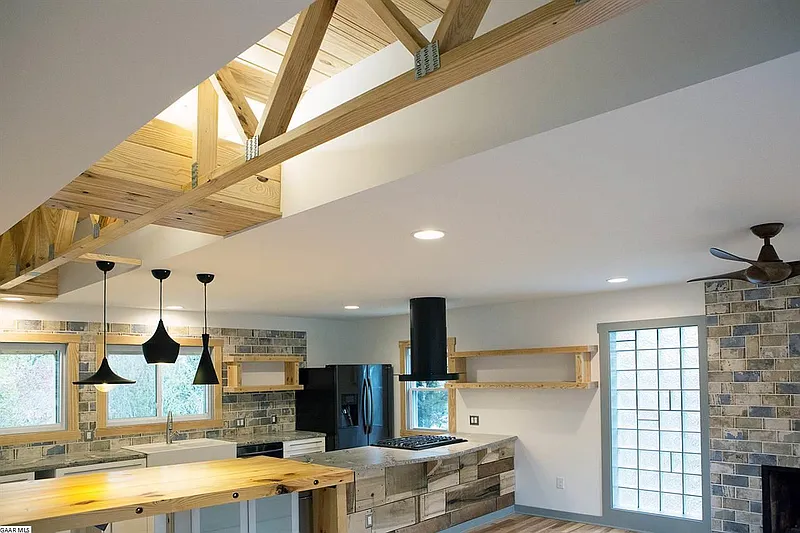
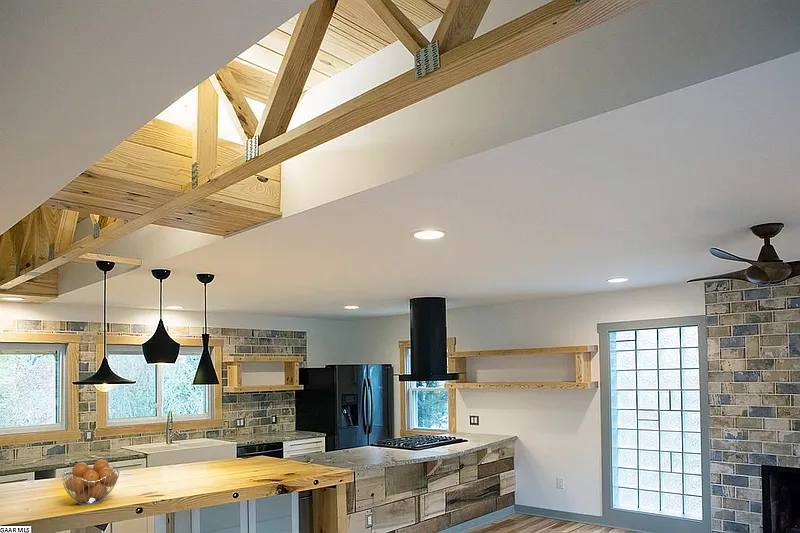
+ fruit basket (90, 481)
